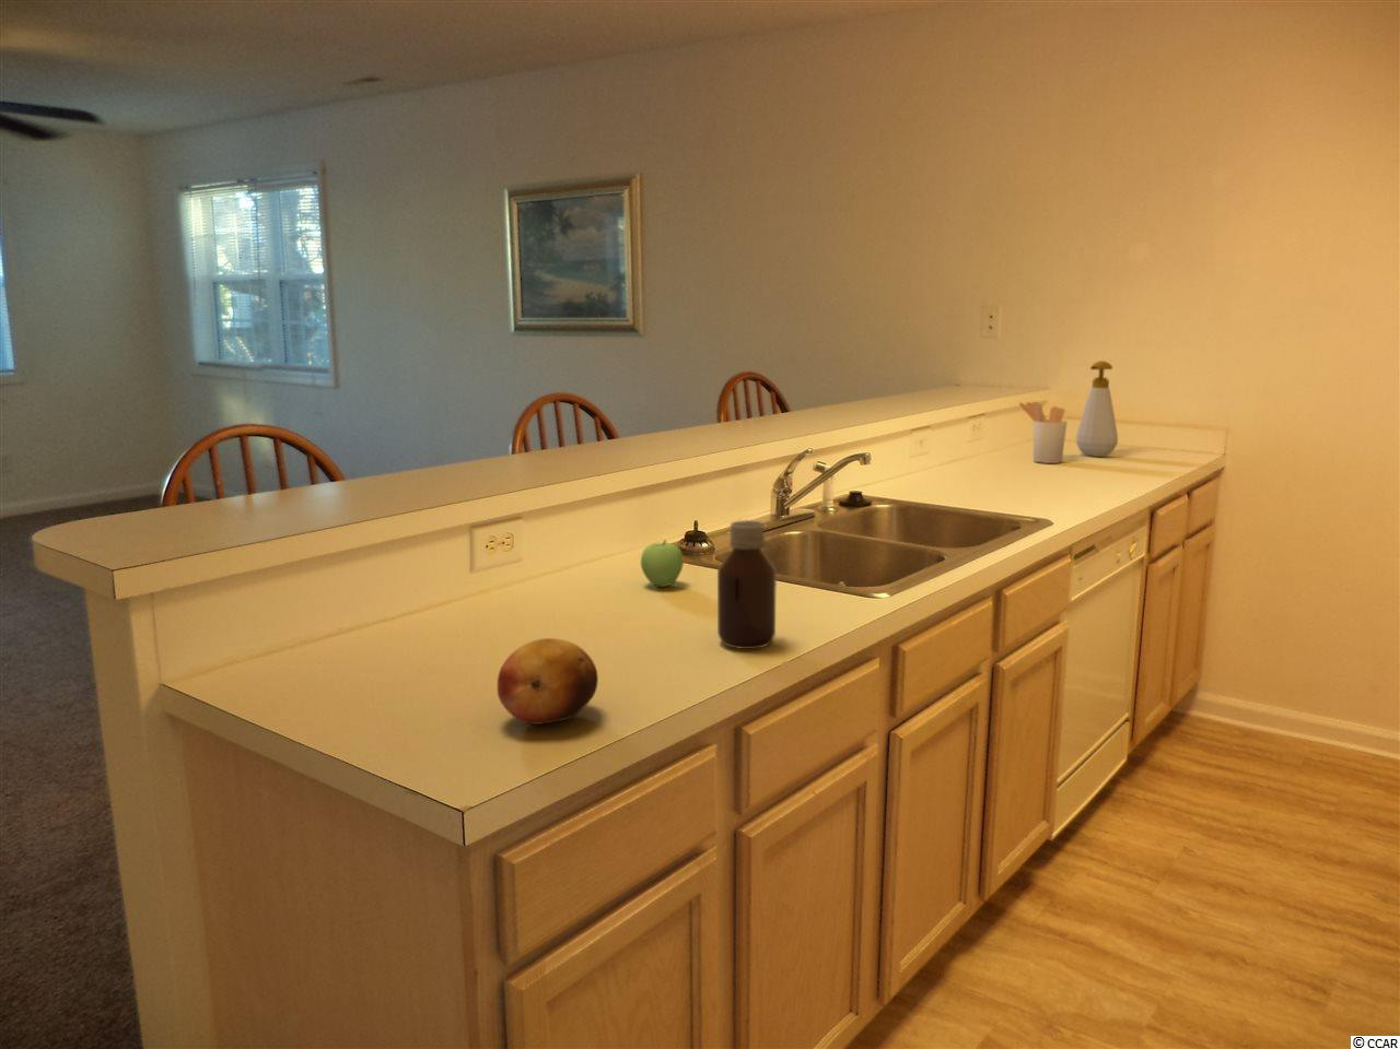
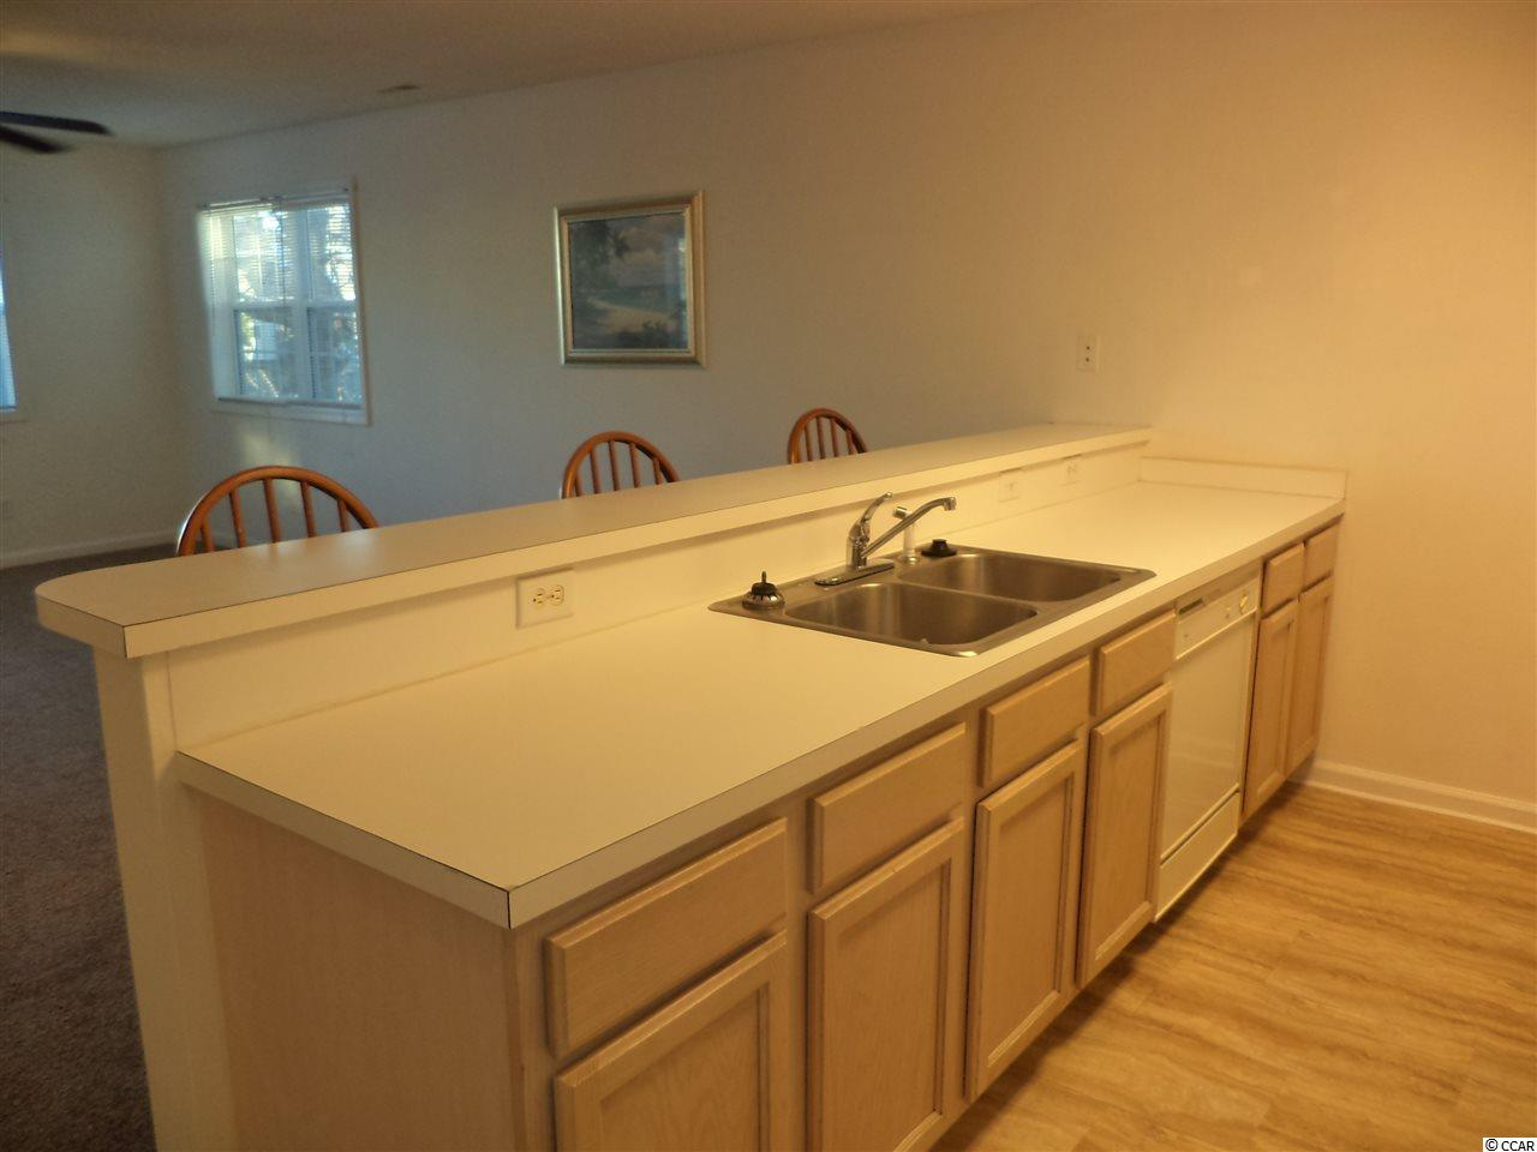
- utensil holder (1043, 431)
- soap bottle (1097, 409)
- bottle (746, 584)
- apple (661, 562)
- fruit (550, 678)
